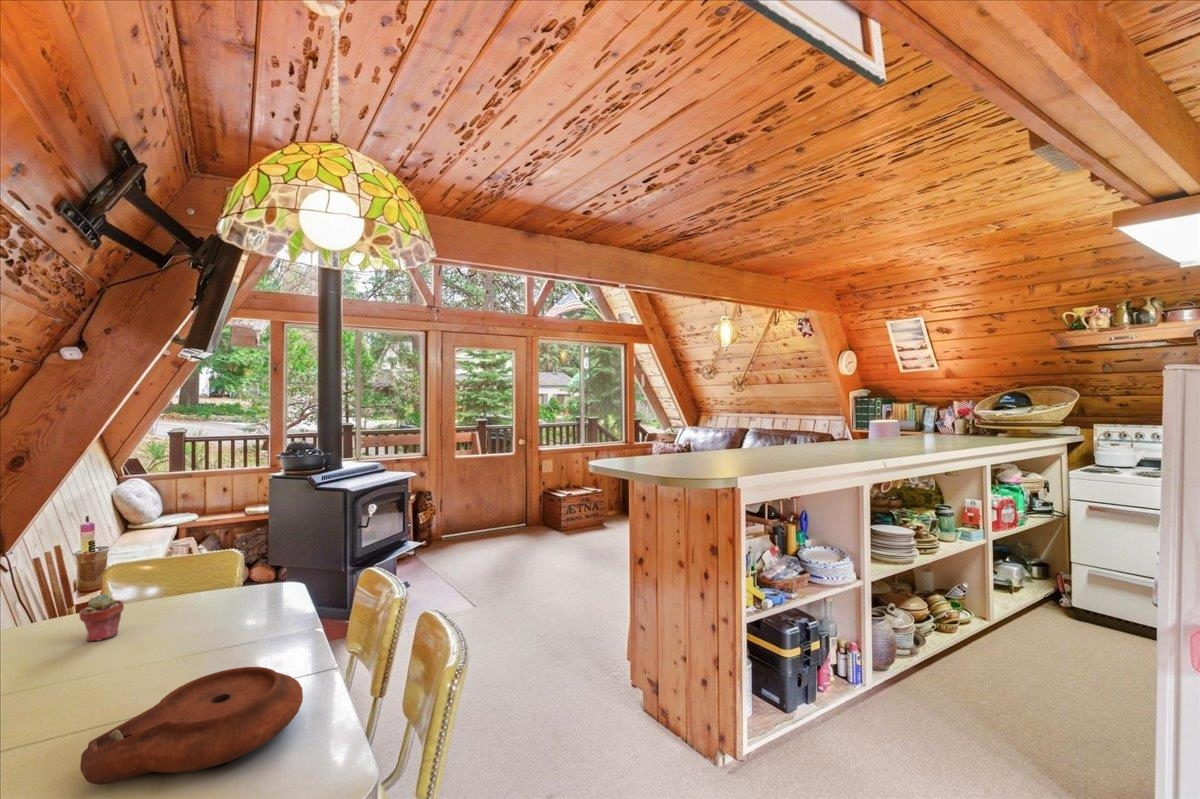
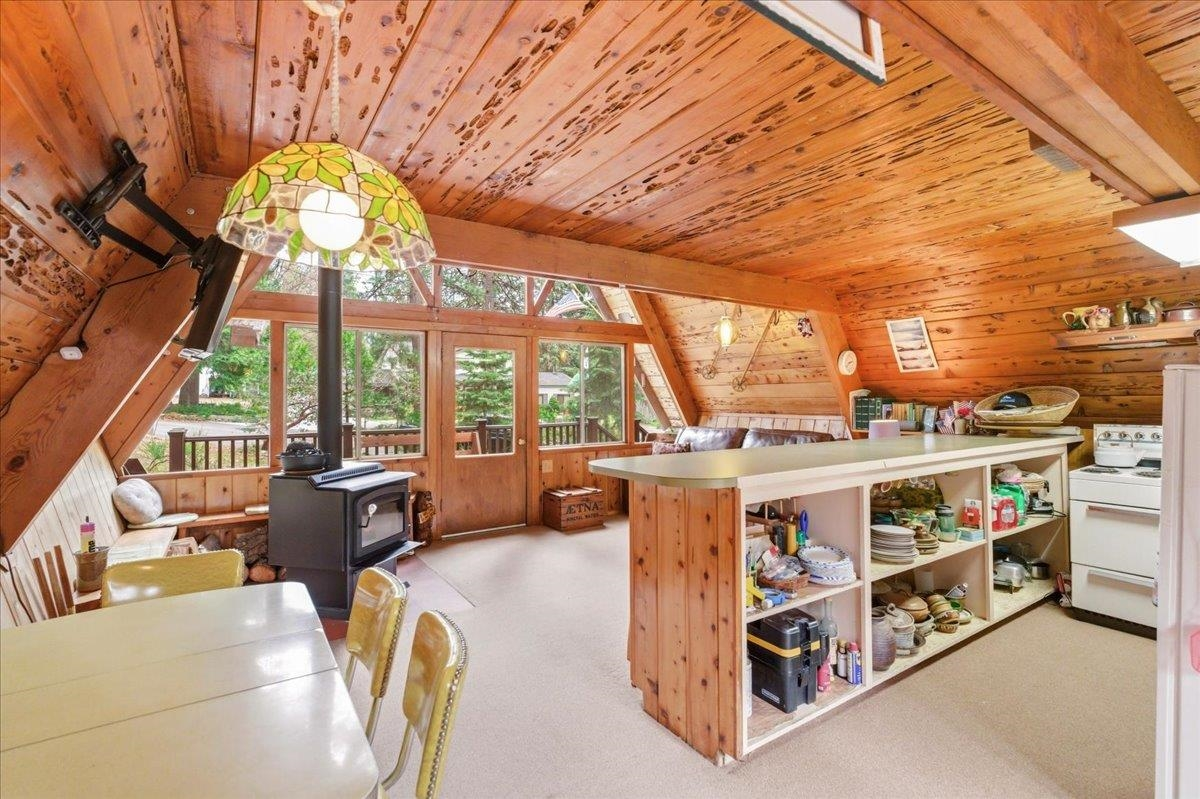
- plate (209, 716)
- potted succulent (102, 615)
